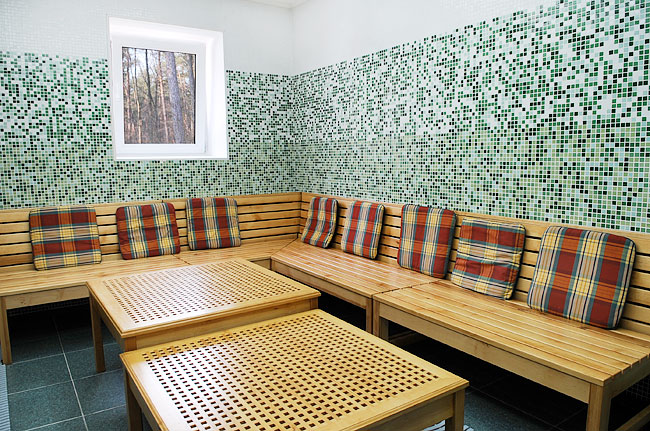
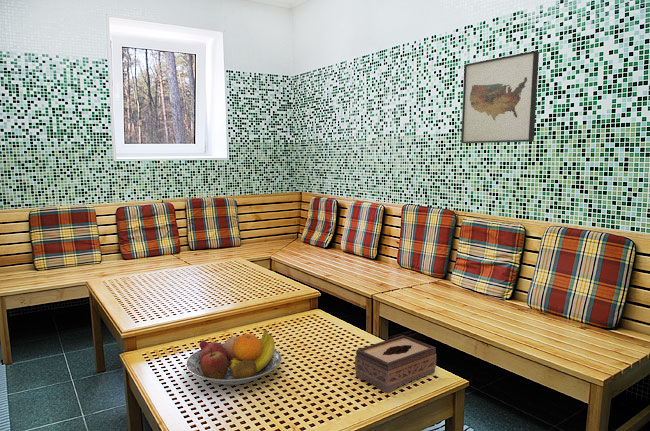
+ tissue box (395, 361)
+ wall art (497, 100)
+ fruit bowl (234, 355)
